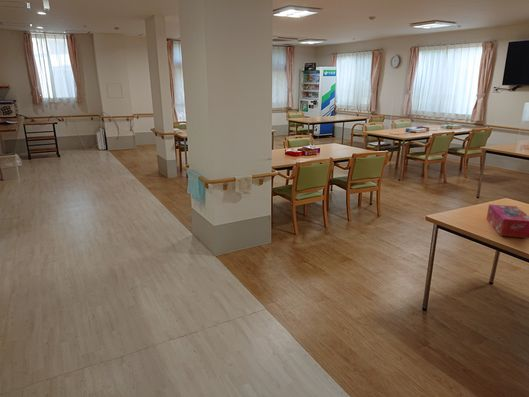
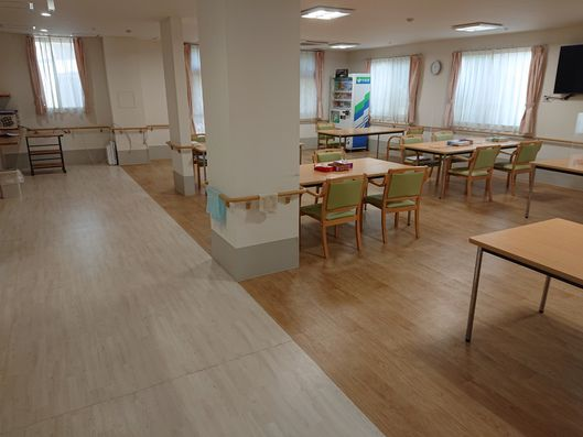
- tissue box (509, 220)
